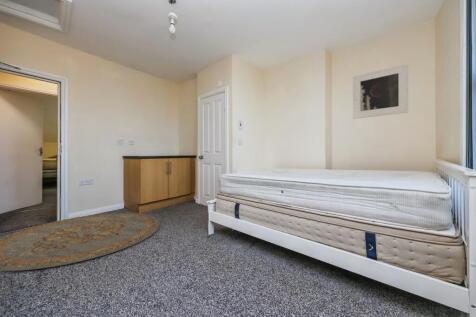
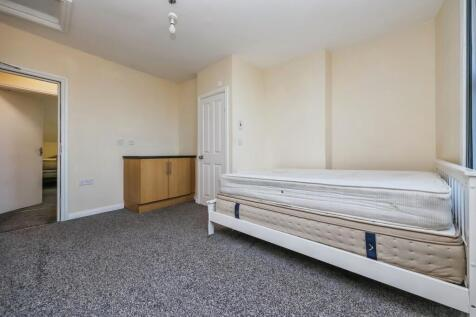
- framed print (378, 93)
- rug (86, 232)
